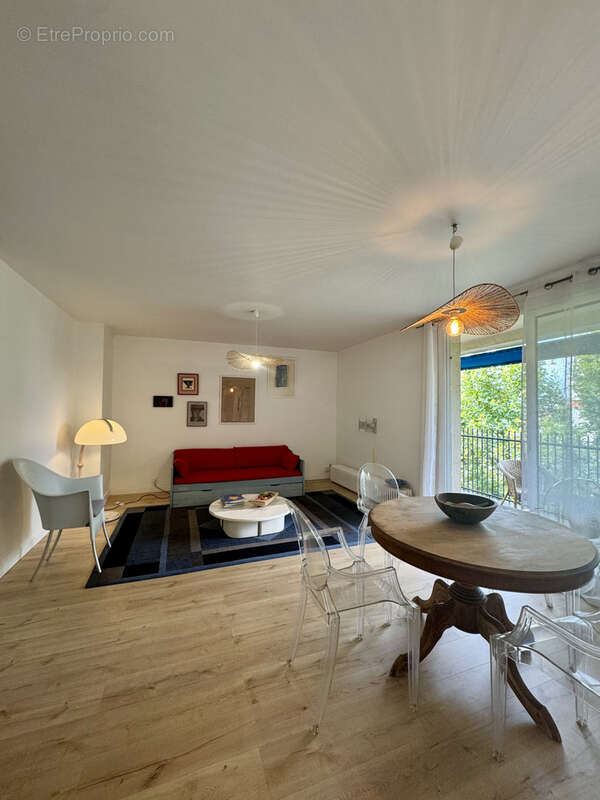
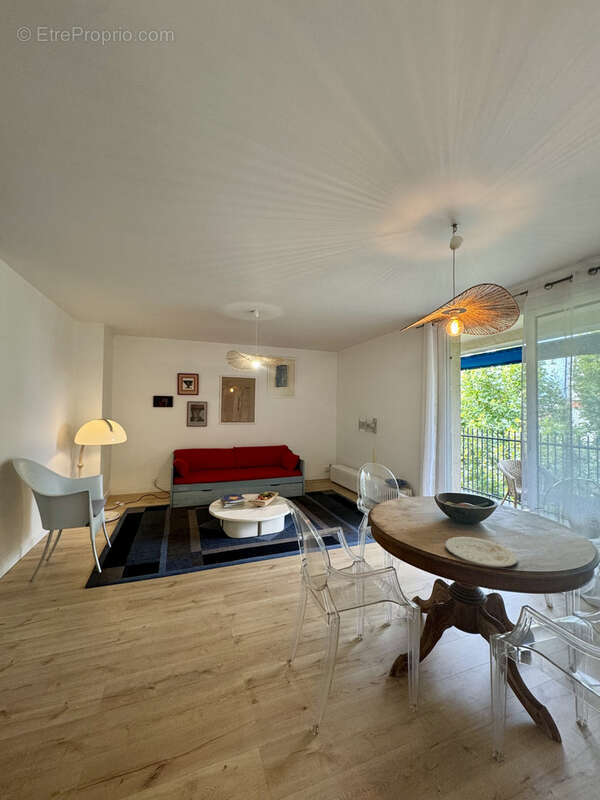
+ plate (479, 551)
